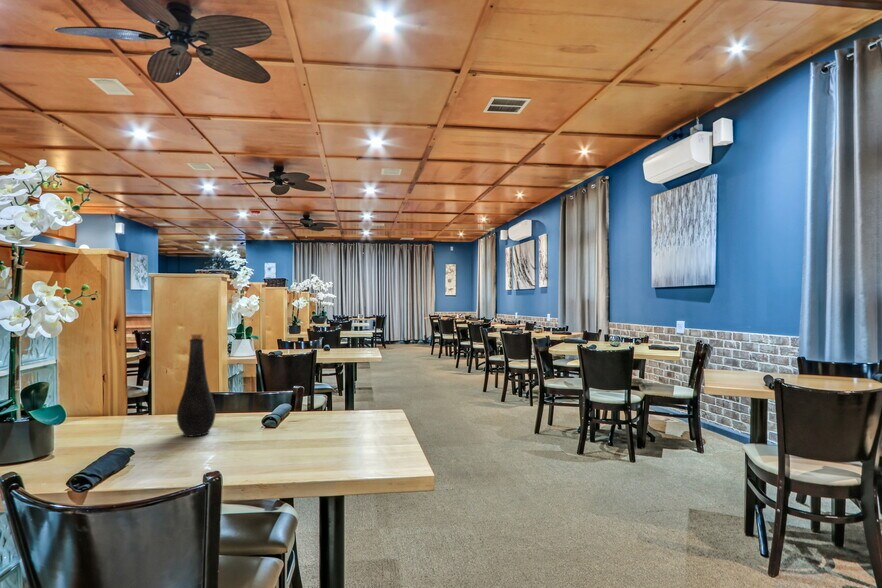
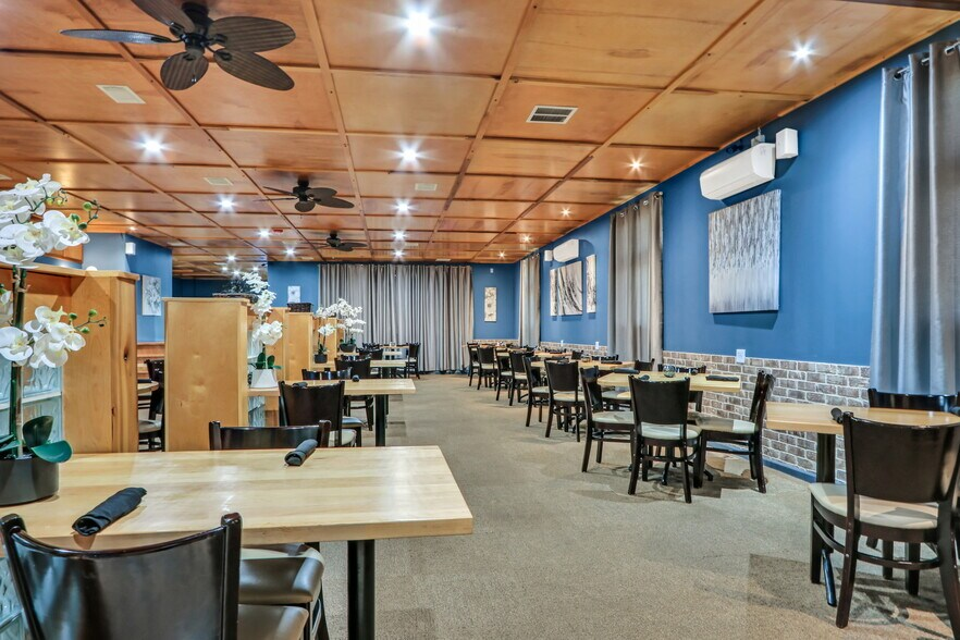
- bottle (196, 383)
